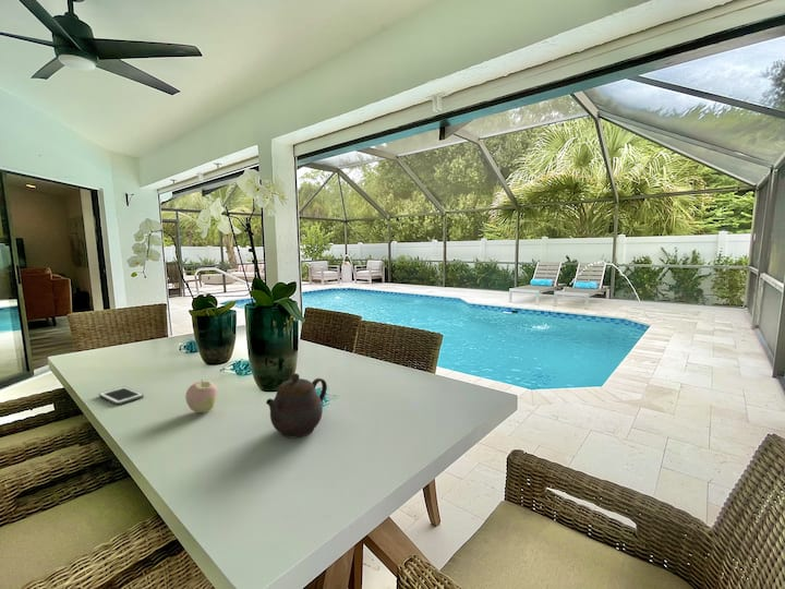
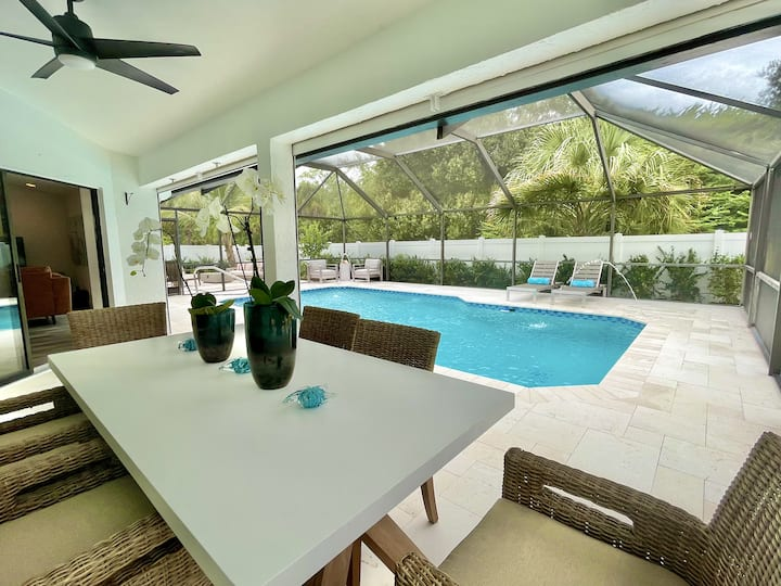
- teapot (299, 400)
- cell phone (121, 395)
- apple (202, 395)
